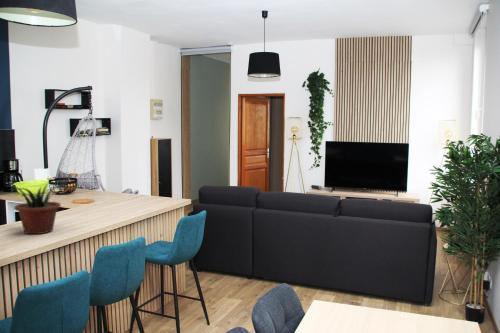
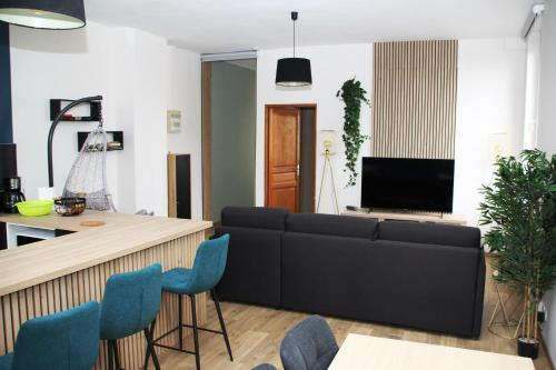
- potted plant (38, 208)
